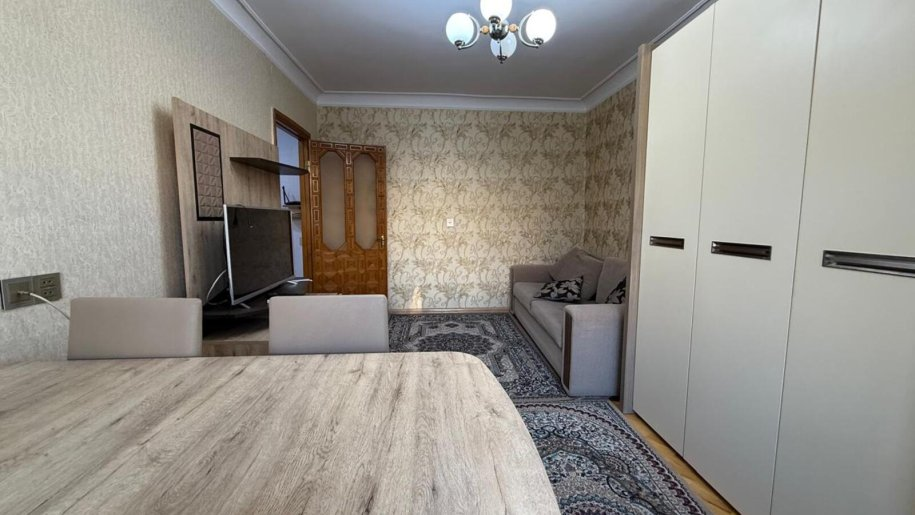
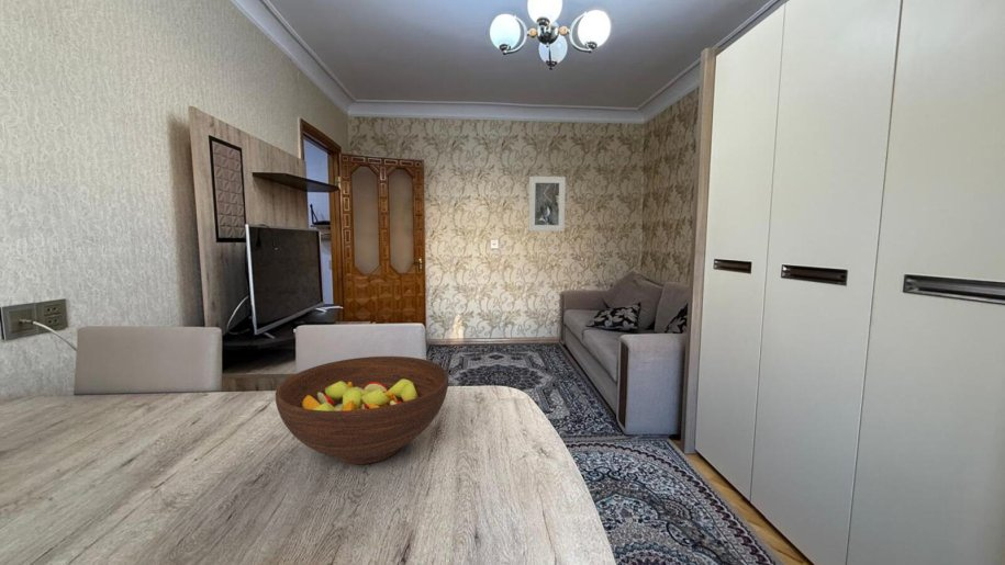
+ fruit bowl (368, 414)
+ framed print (546, 204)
